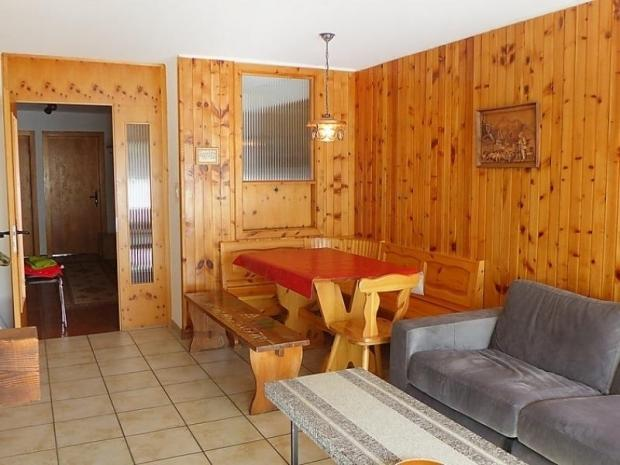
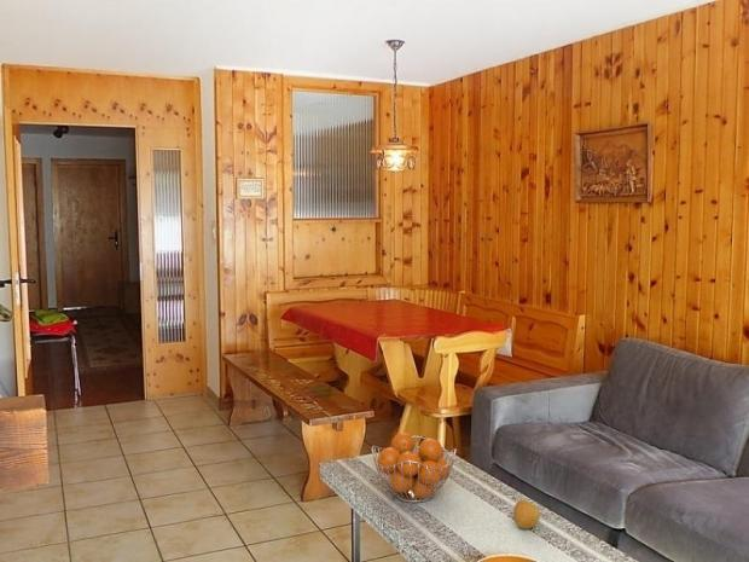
+ fruit basket (413, 465)
+ apple (526, 514)
